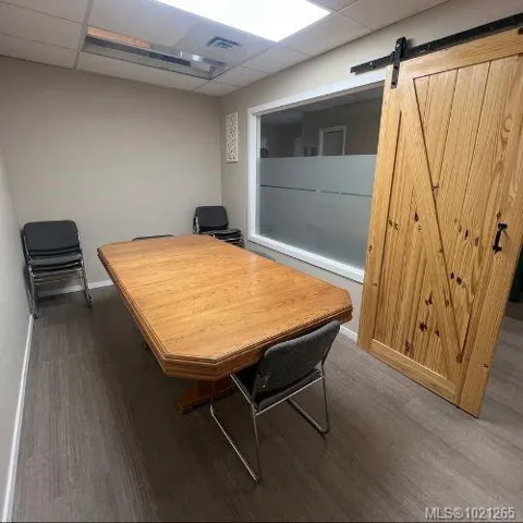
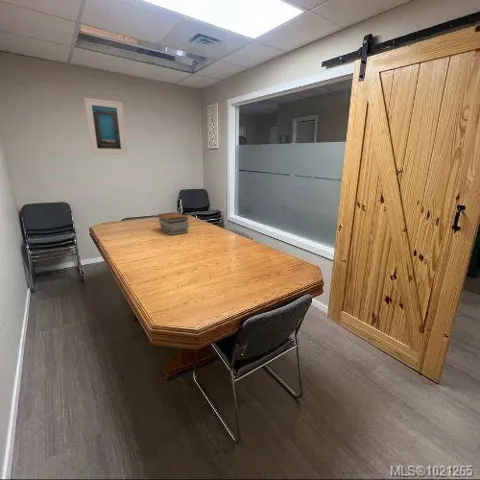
+ book stack (173, 223)
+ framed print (106, 128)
